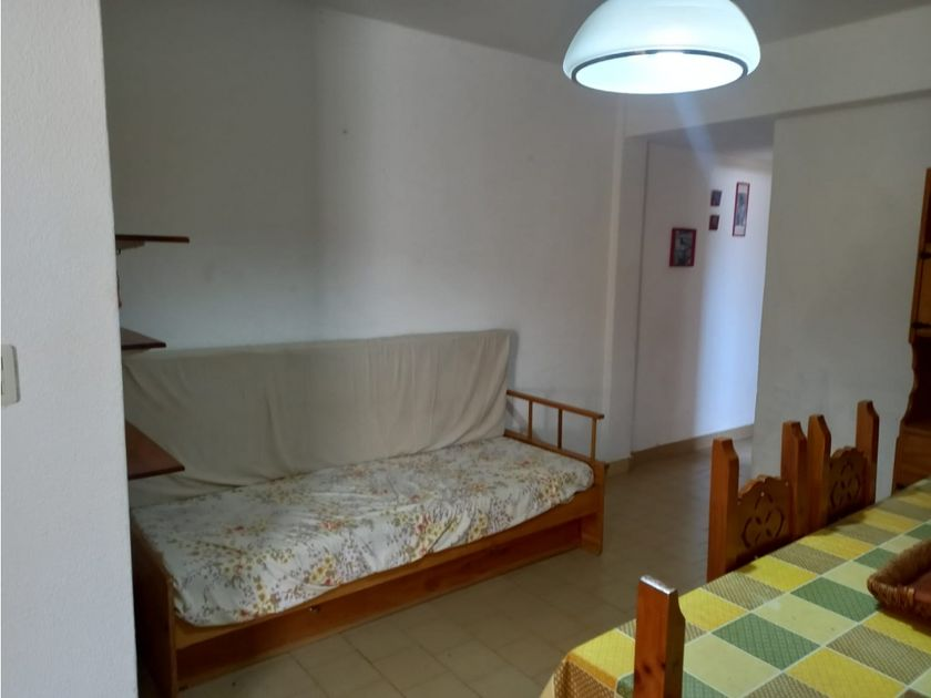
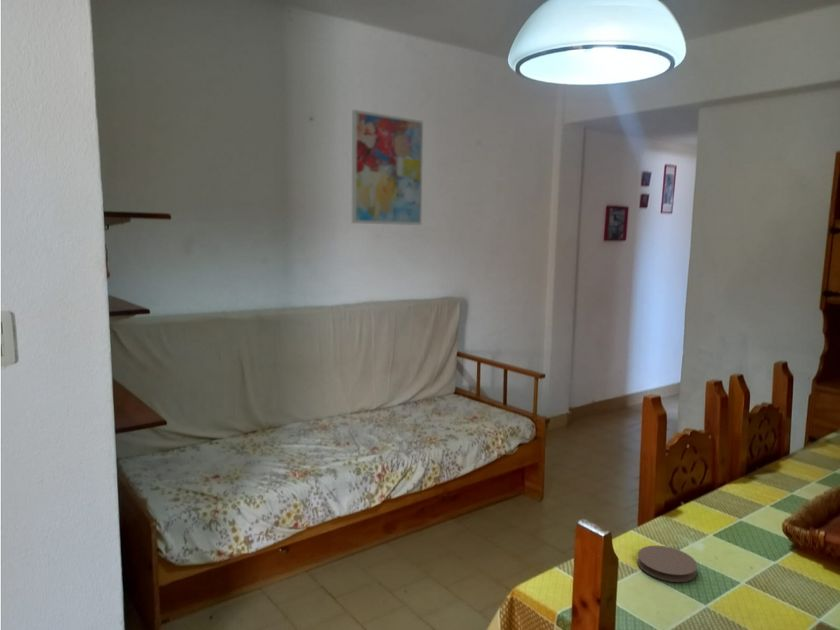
+ coaster (666, 562)
+ wall art (388, 170)
